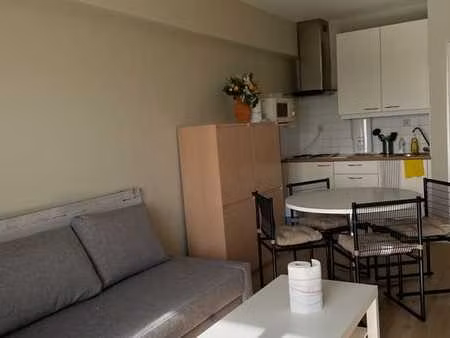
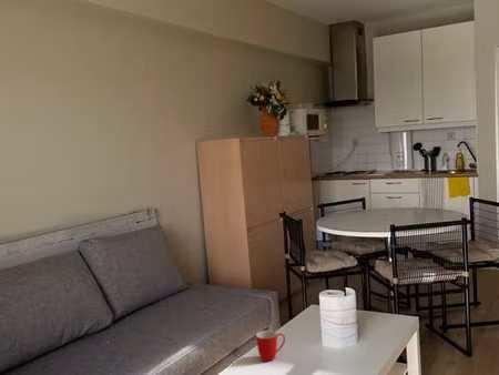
+ mug (271, 345)
